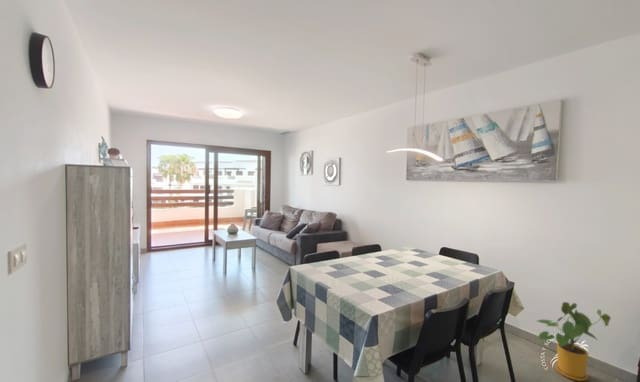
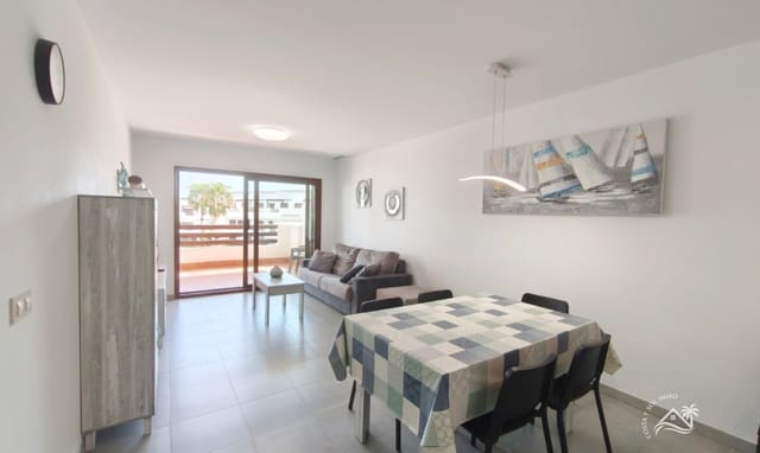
- house plant (570, 340)
